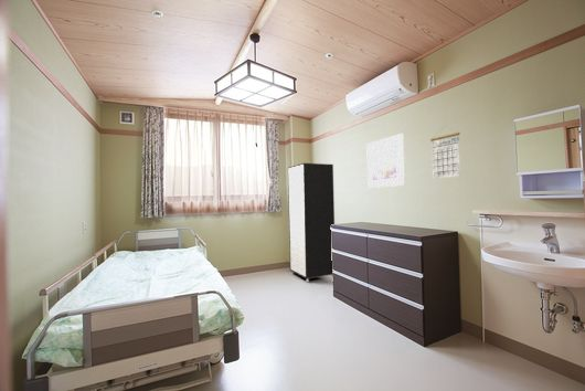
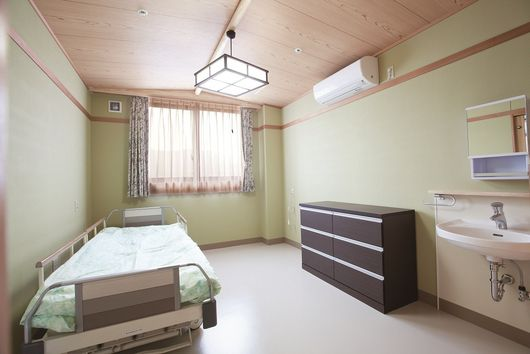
- calendar (445, 151)
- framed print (384, 162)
- storage cabinet (310, 220)
